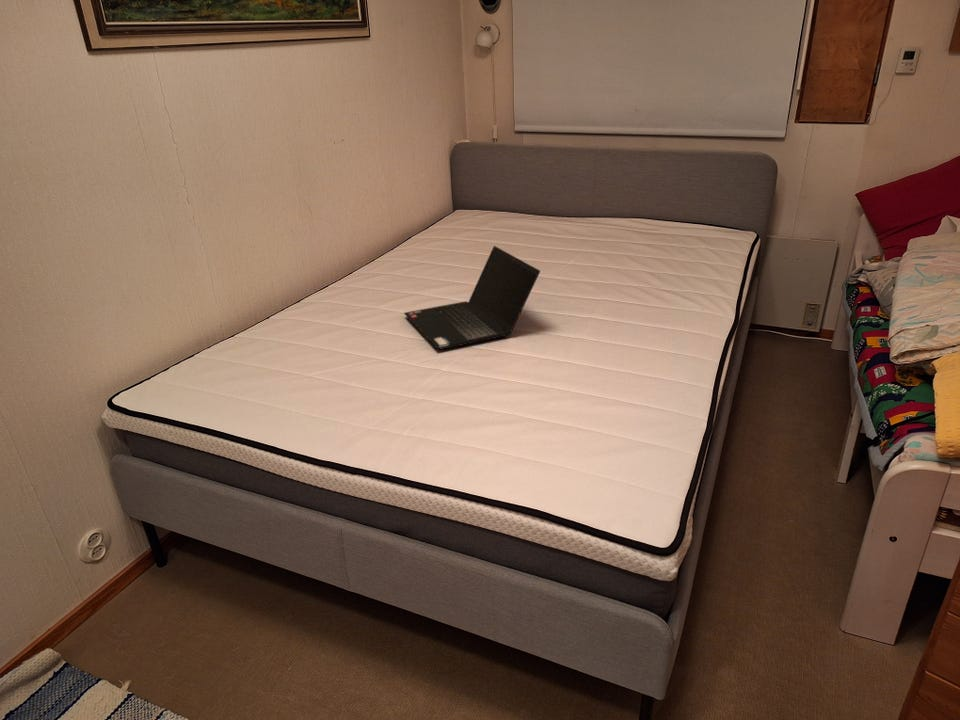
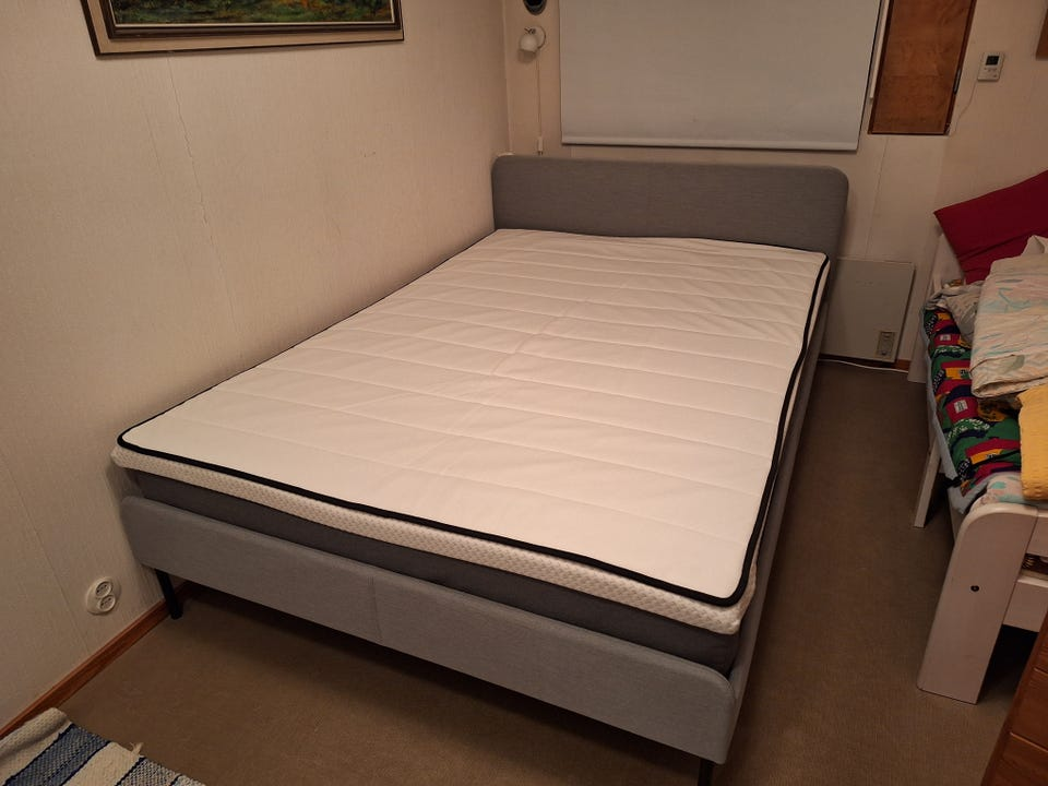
- laptop computer (470, 297)
